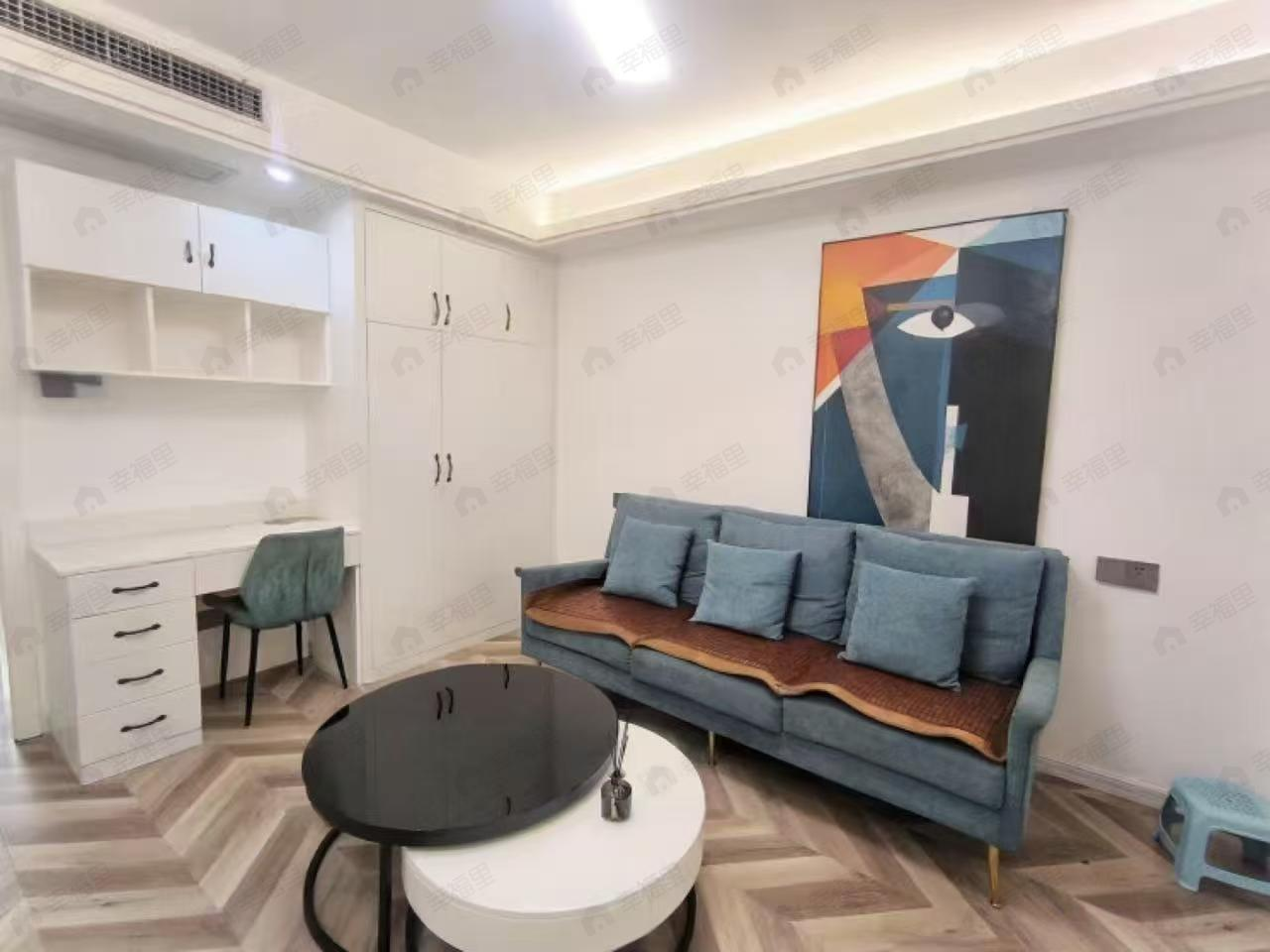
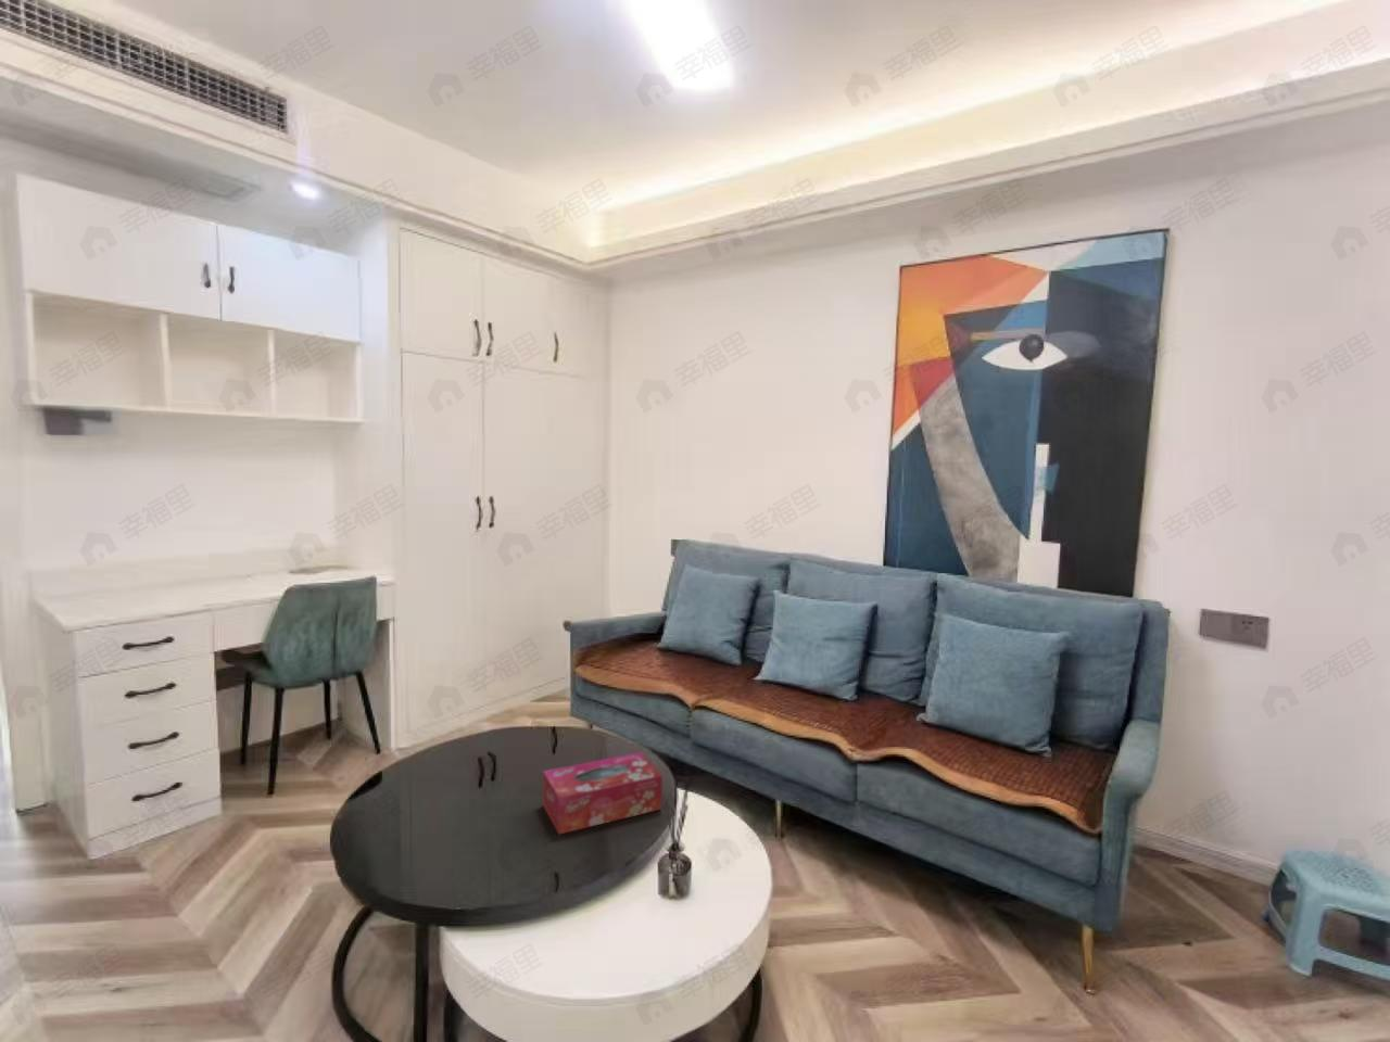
+ tissue box (602, 790)
